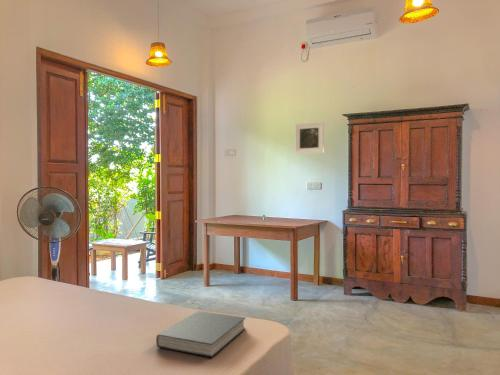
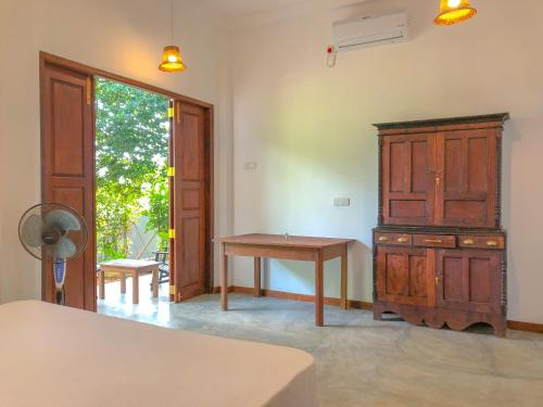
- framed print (309, 138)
- book (203, 331)
